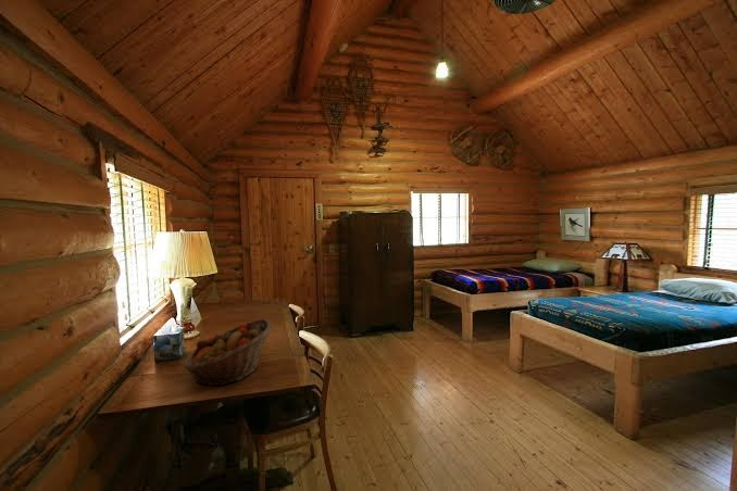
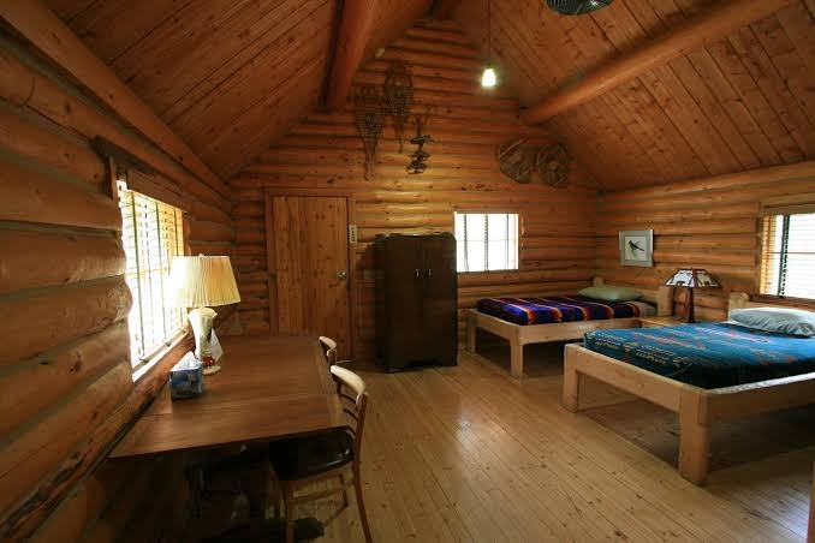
- fruit basket (230, 349)
